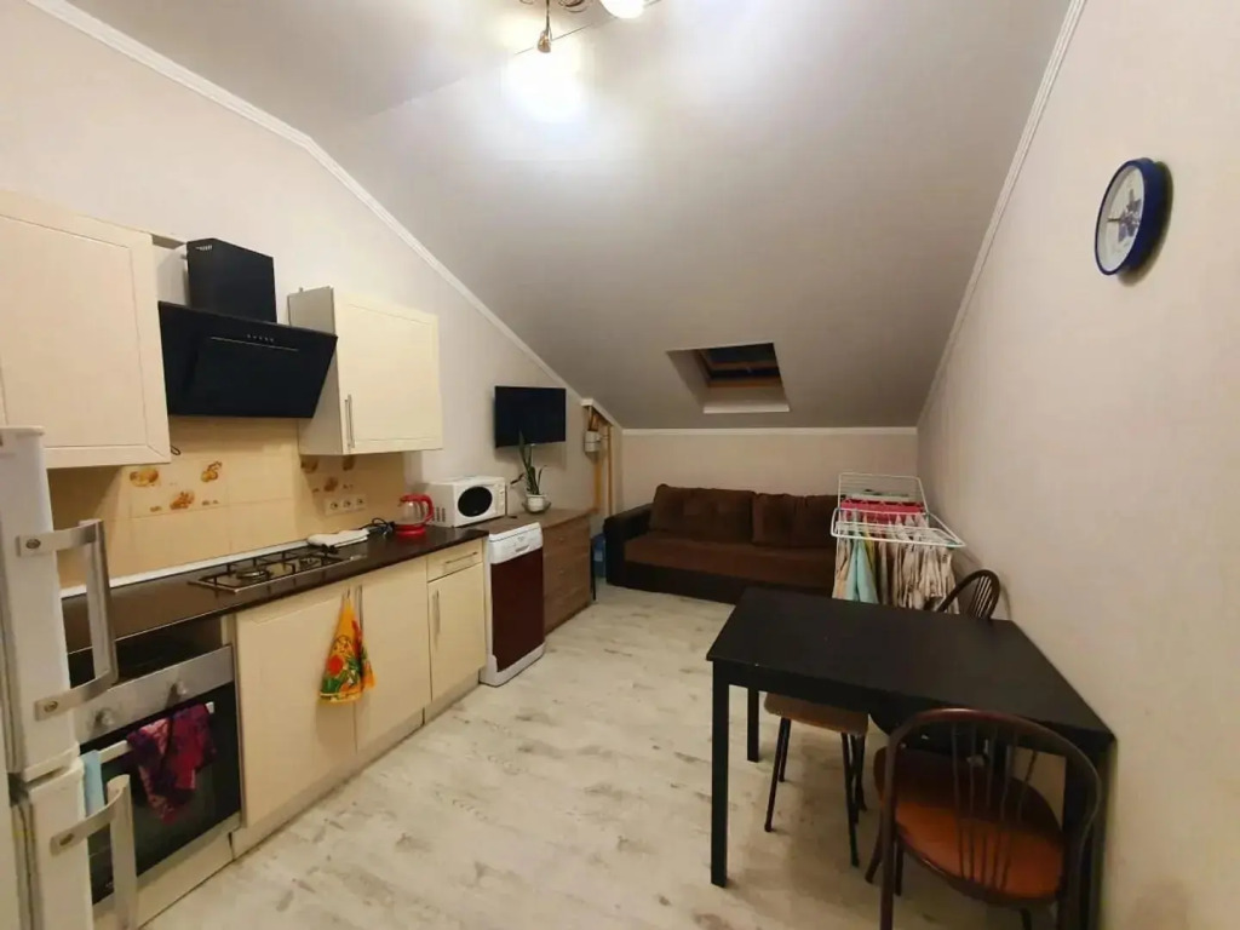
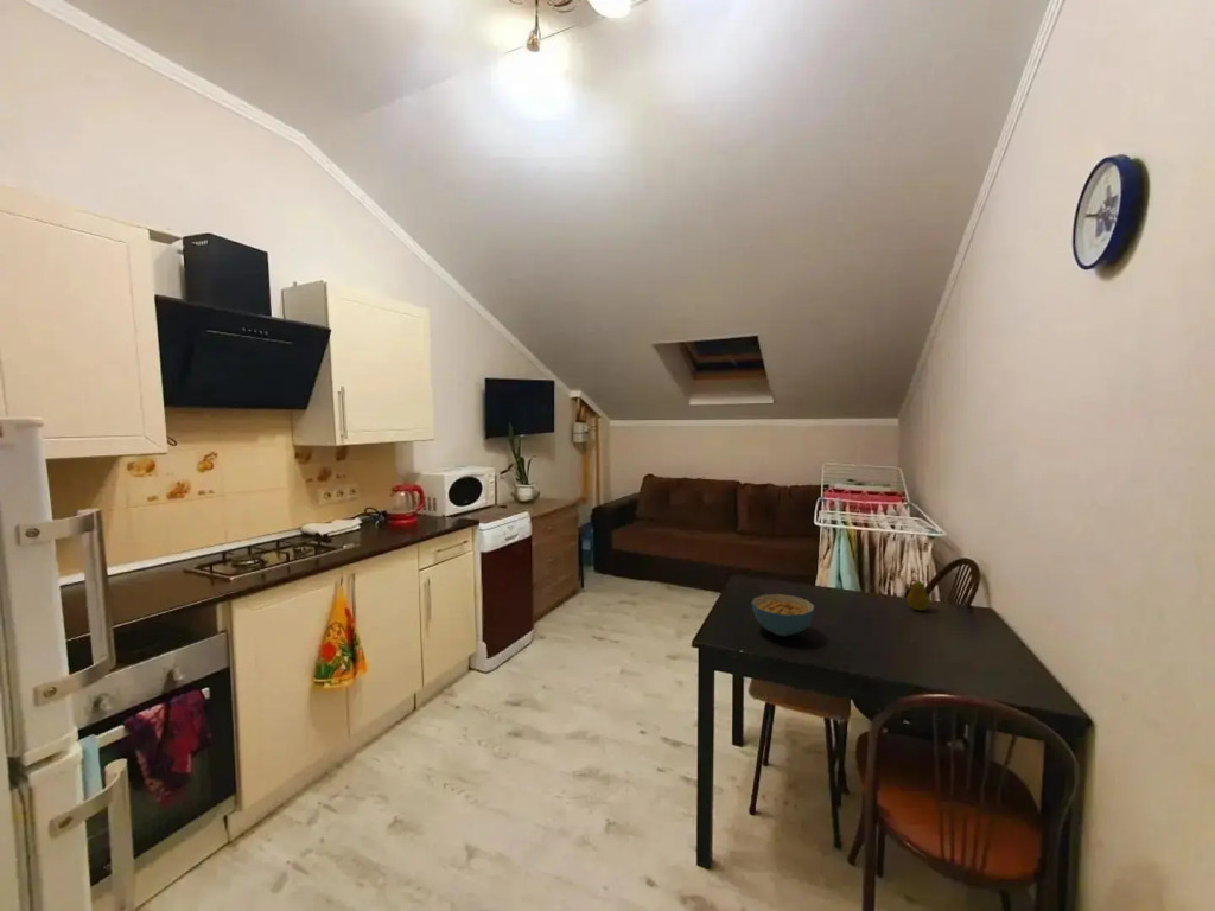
+ fruit (917, 592)
+ cereal bowl (782, 618)
